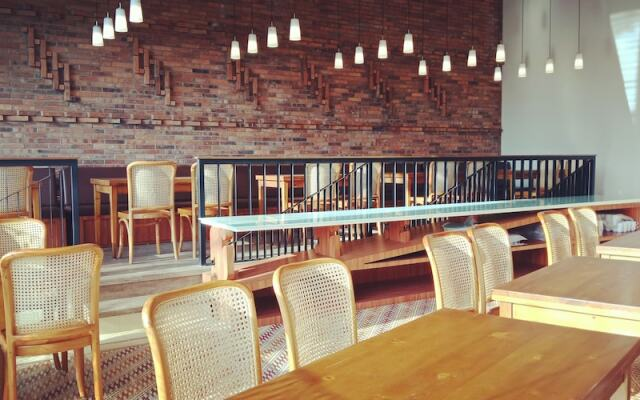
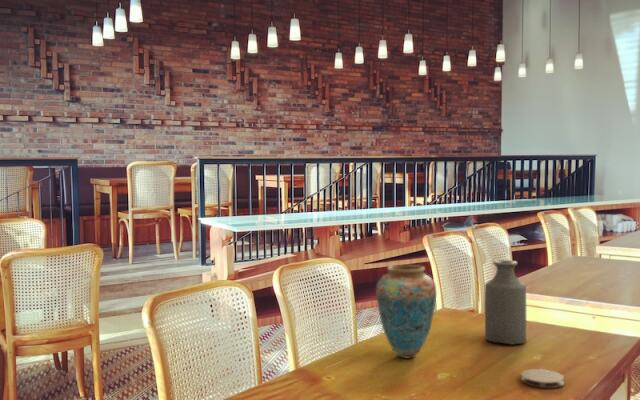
+ vase (406, 311)
+ bottle (505, 300)
+ coaster (542, 378)
